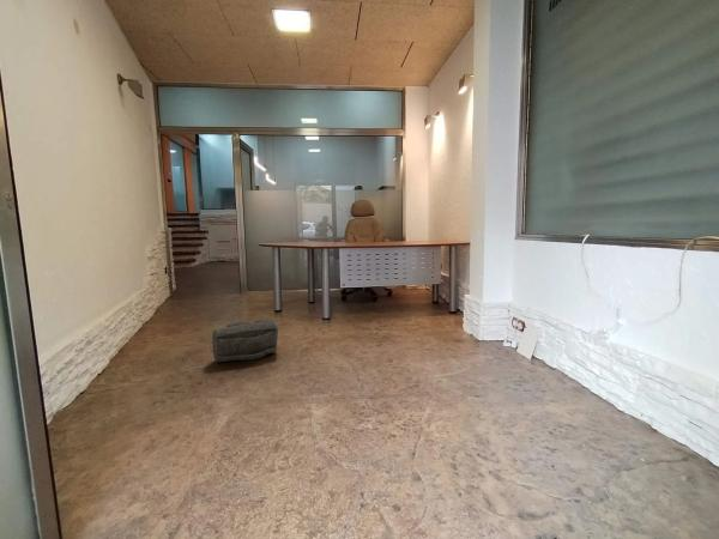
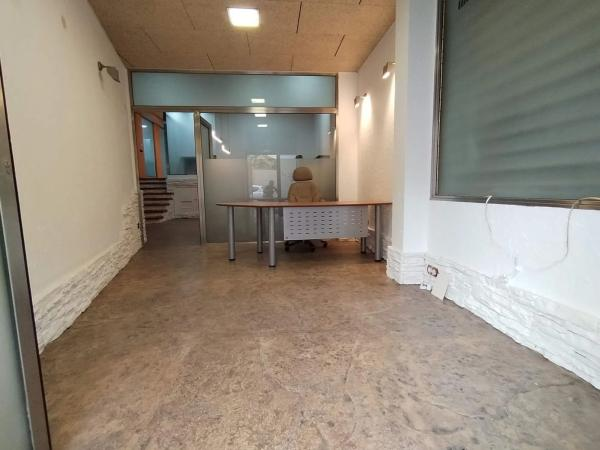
- backpack (244, 339)
